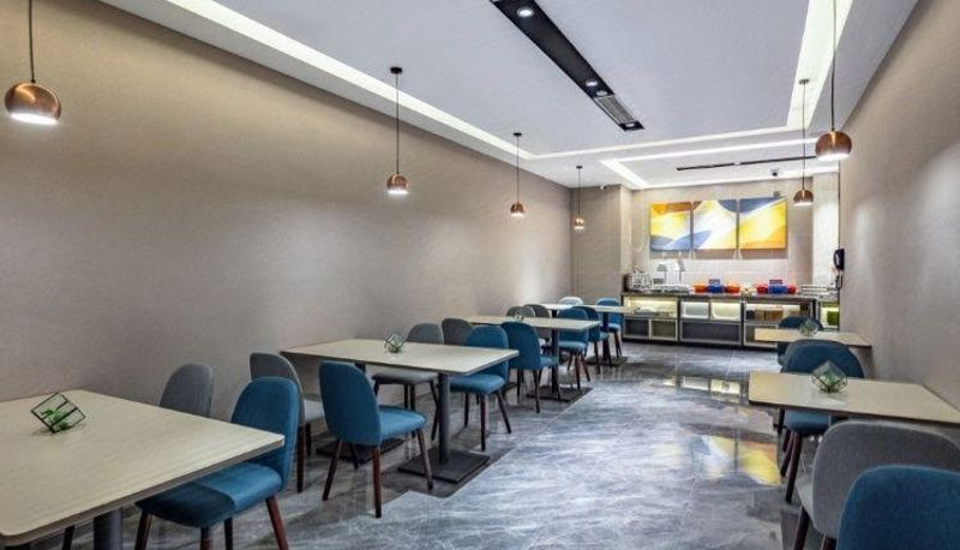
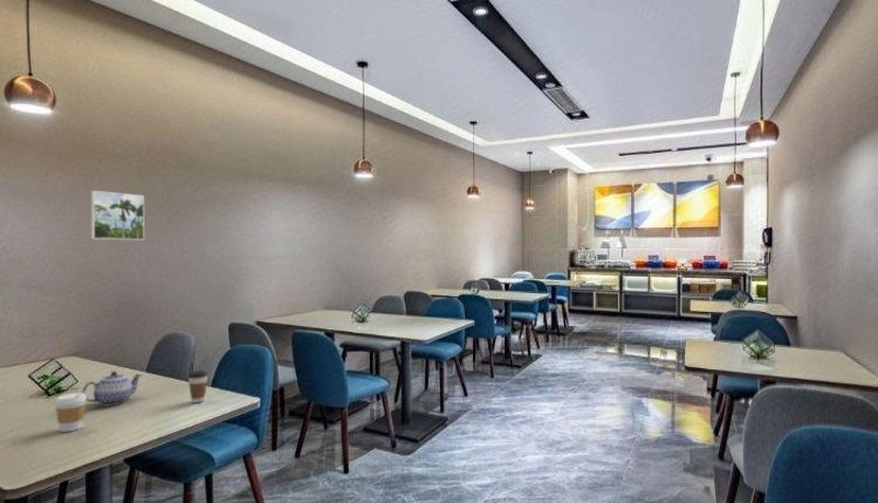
+ teapot (113, 387)
+ coffee cup (70, 411)
+ coffee cup (198, 385)
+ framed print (119, 216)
